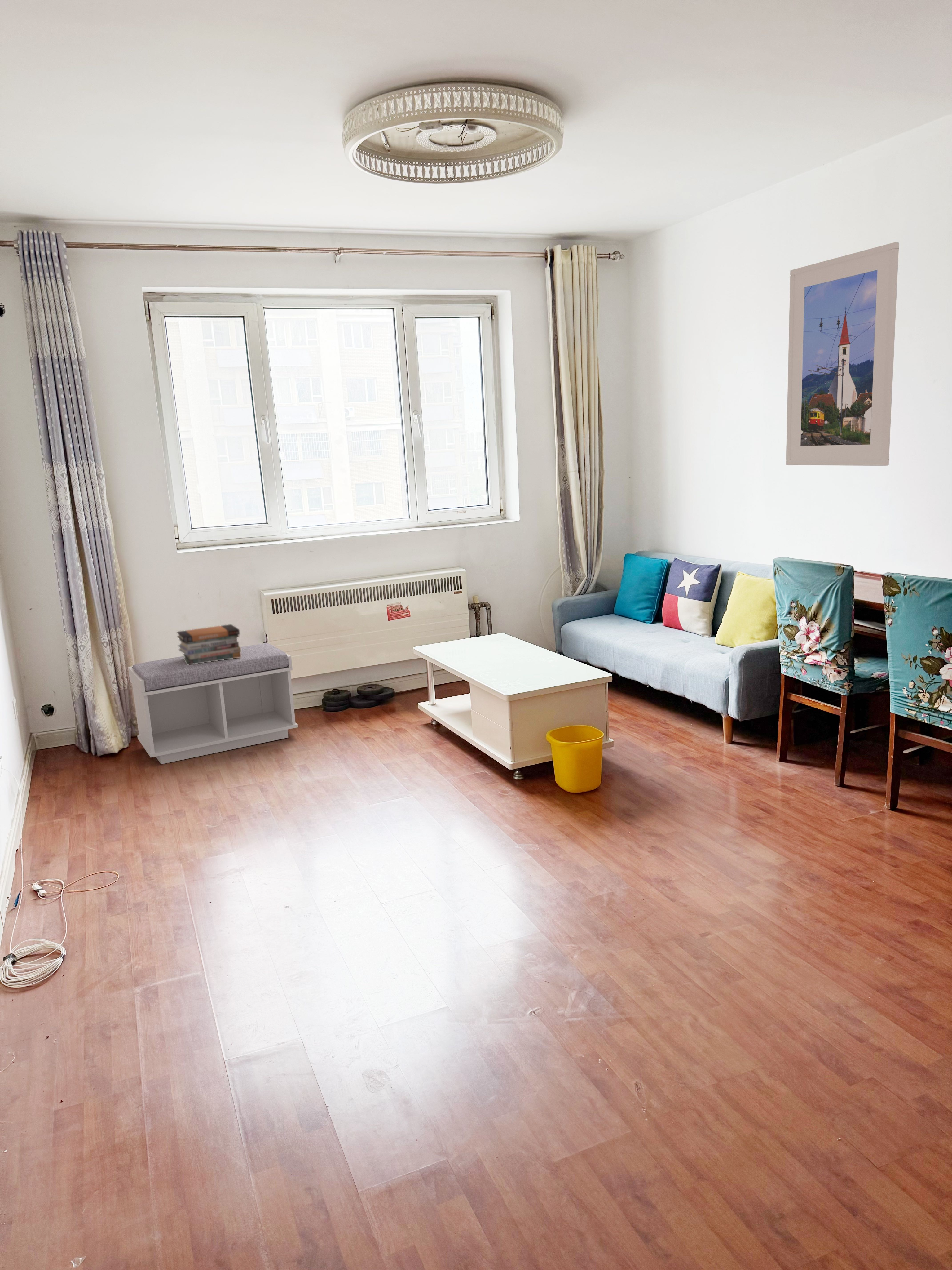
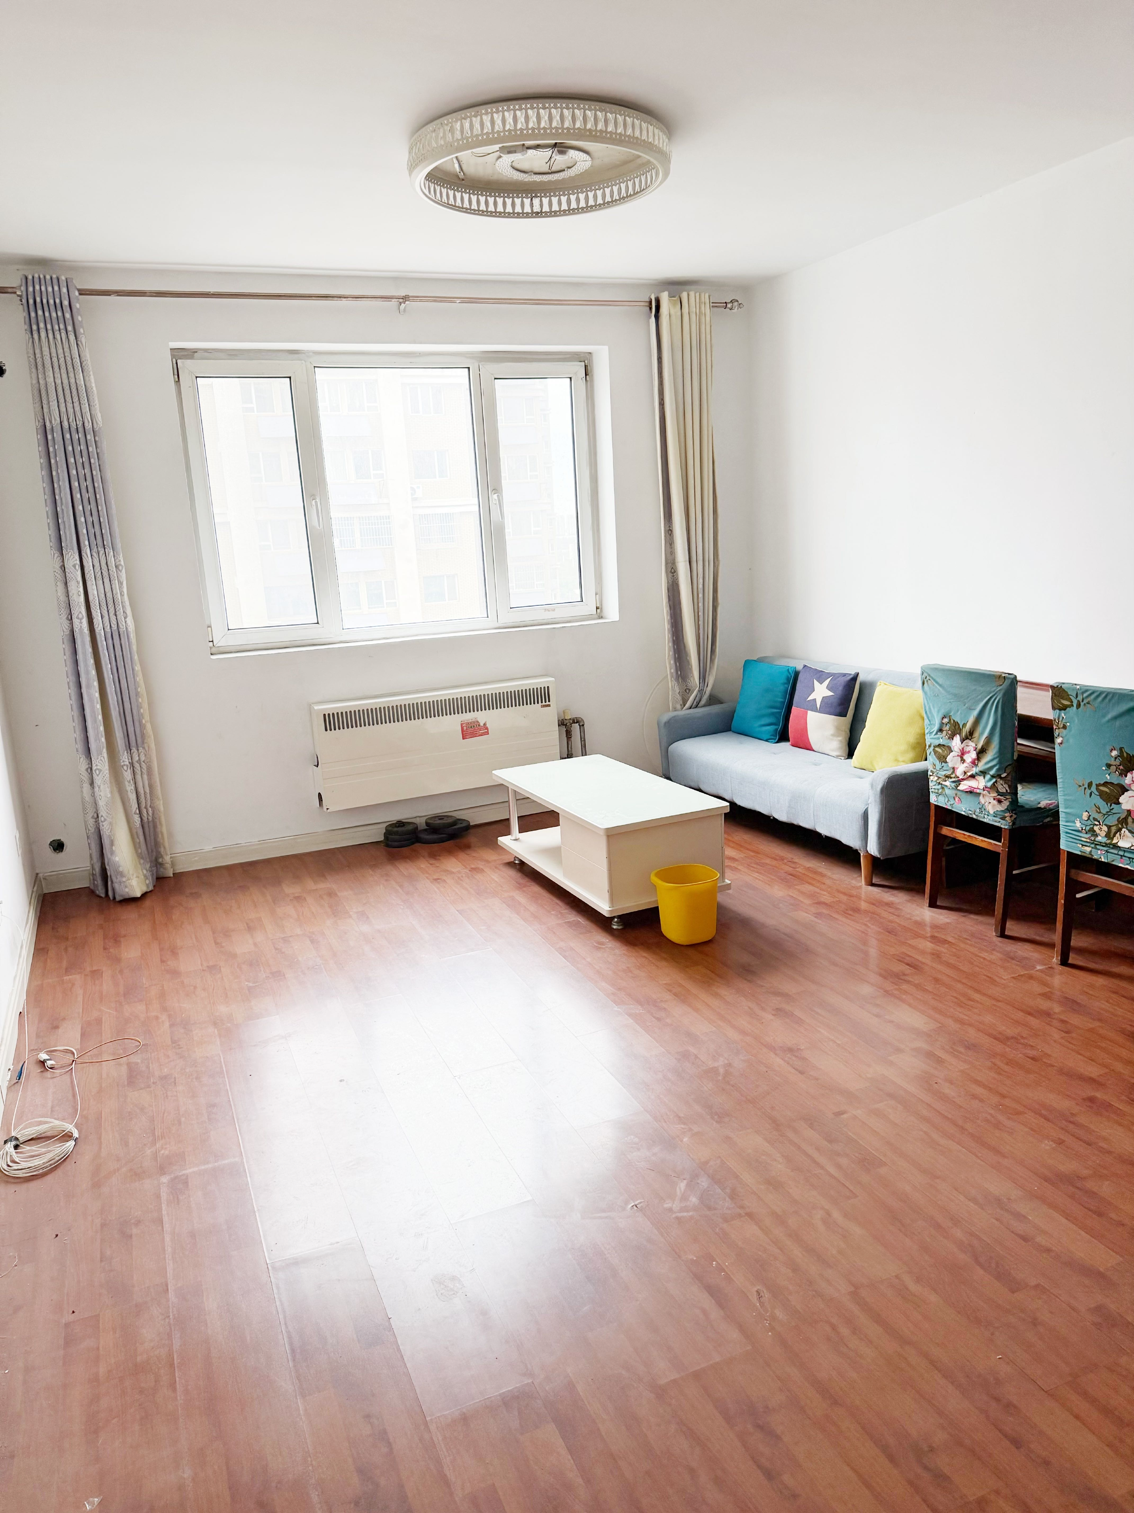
- book stack (209, 644)
- bench (214, 700)
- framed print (837, 363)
